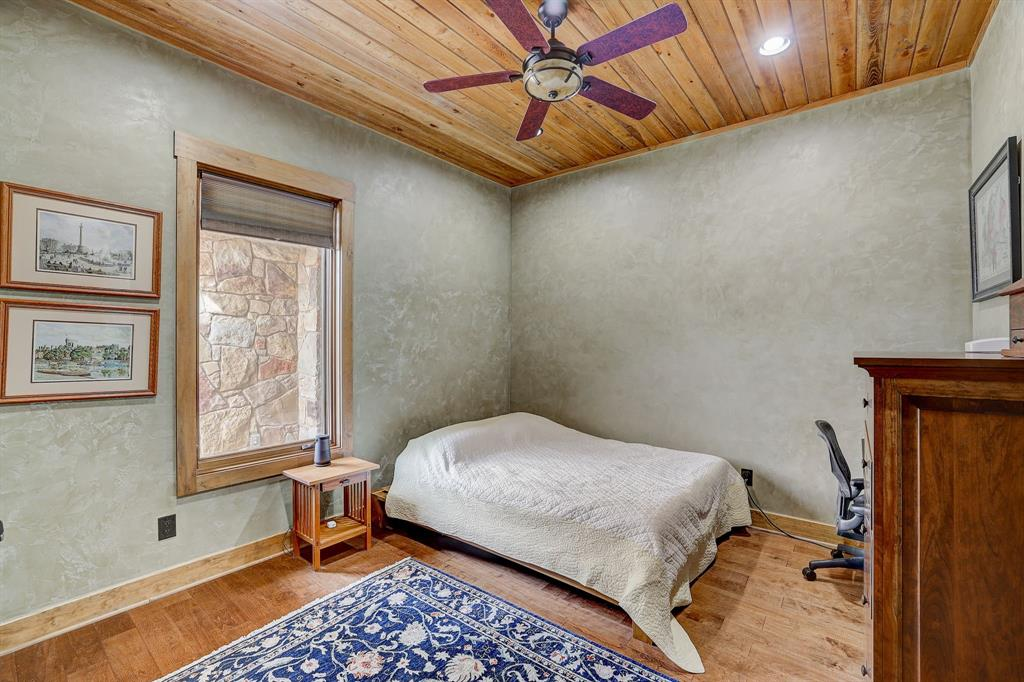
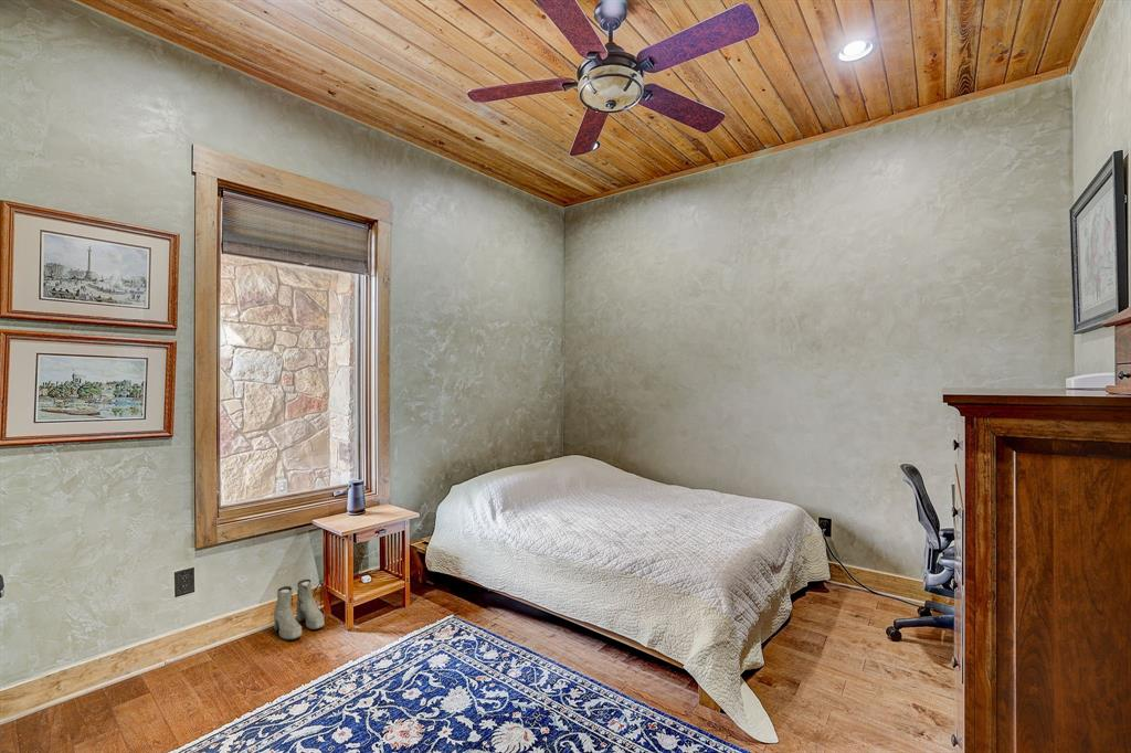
+ boots (298, 607)
